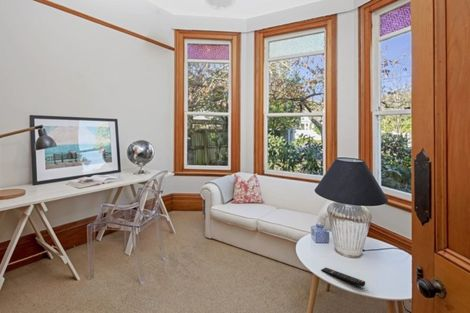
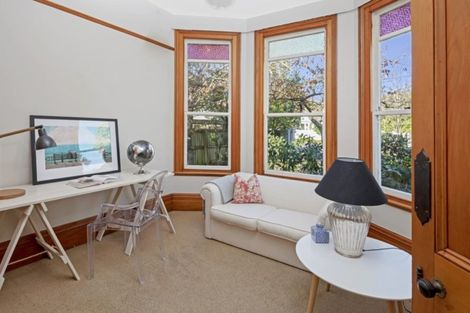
- remote control (342, 276)
